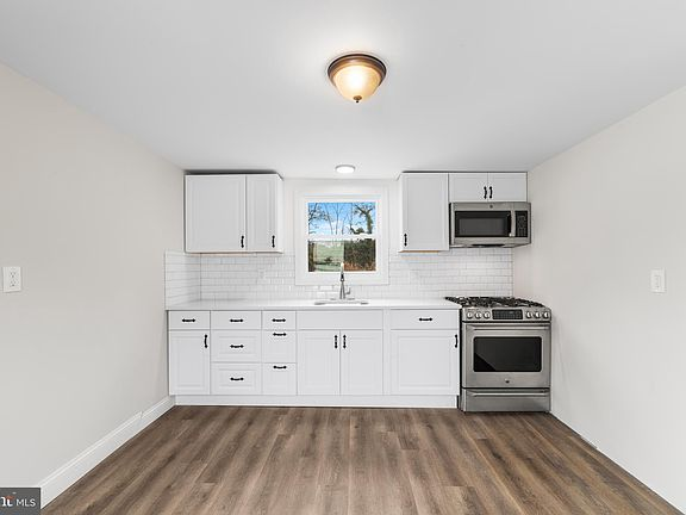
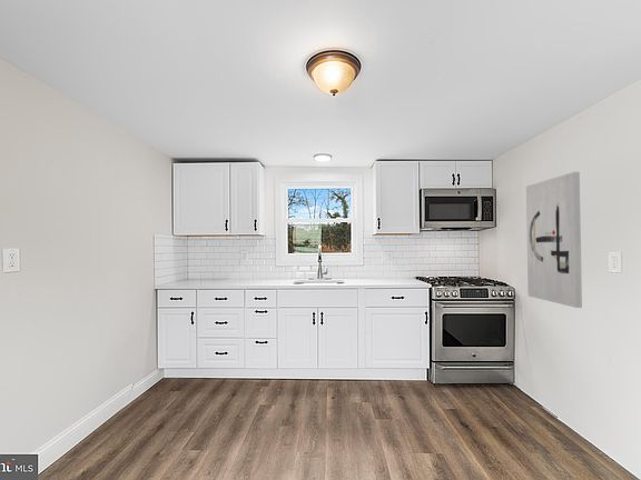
+ wall art (551, 240)
